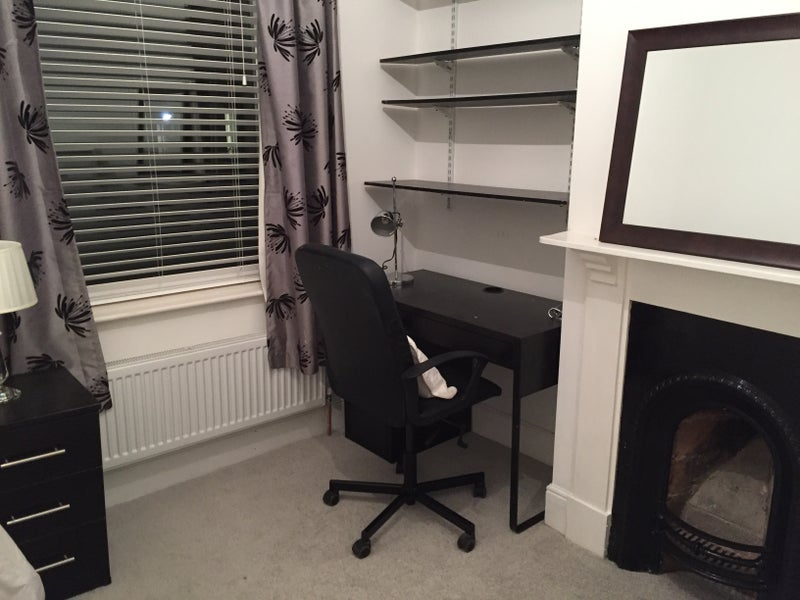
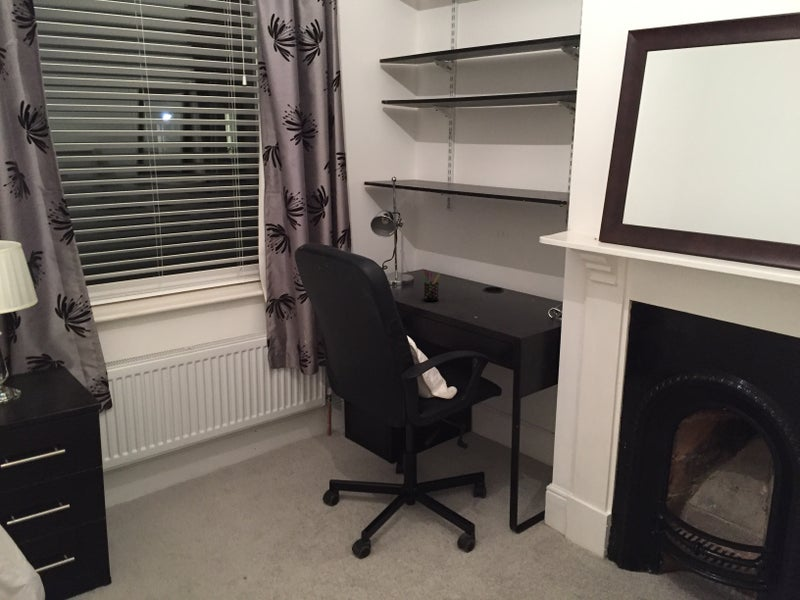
+ pen holder (429, 285)
